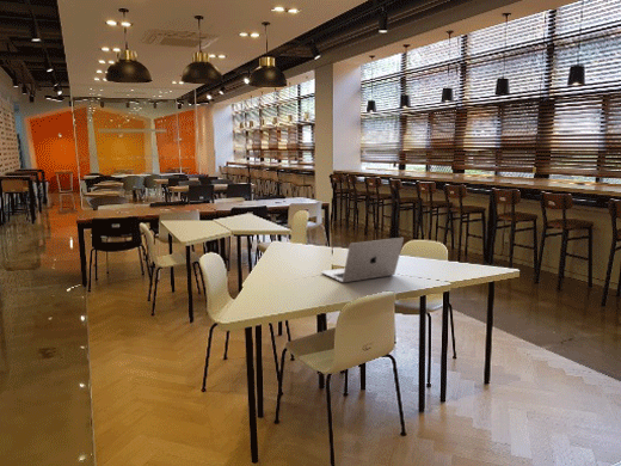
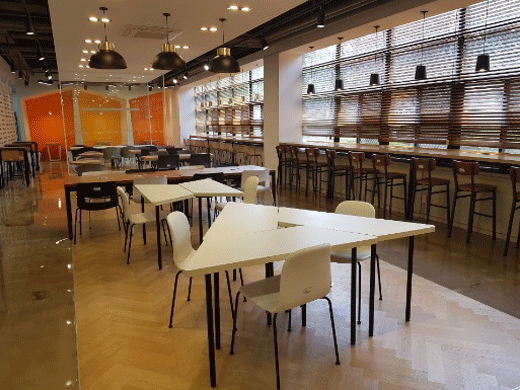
- laptop (361, 256)
